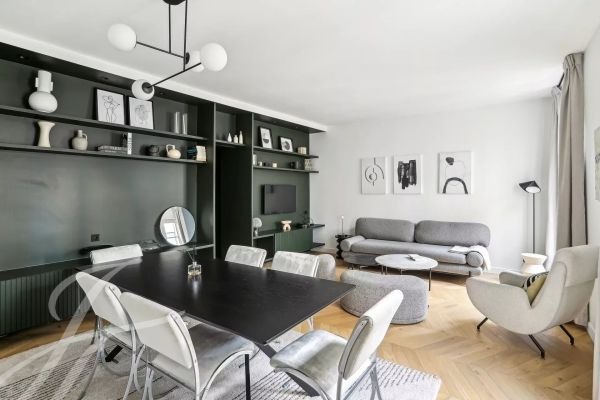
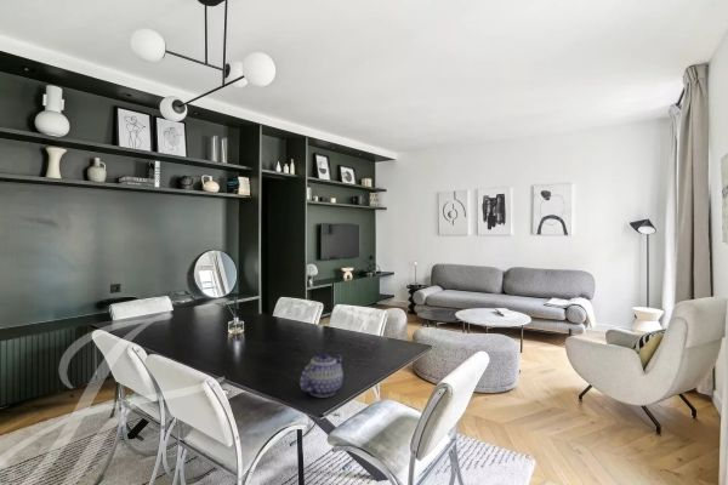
+ teapot (323, 372)
